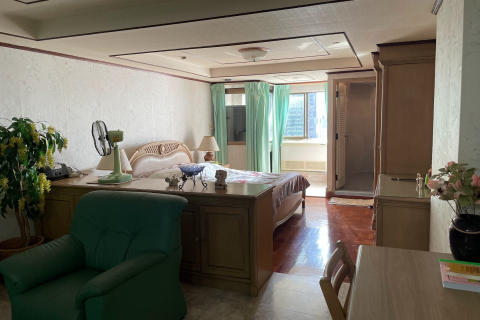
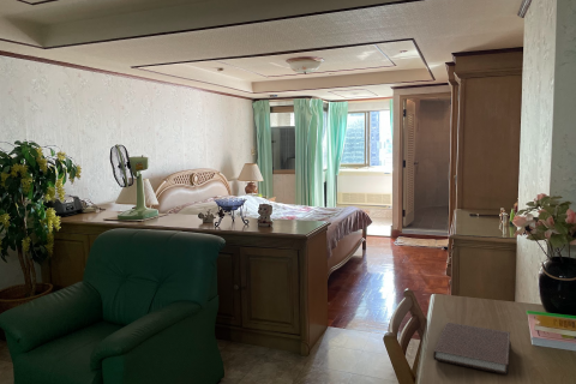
+ notebook (473, 344)
